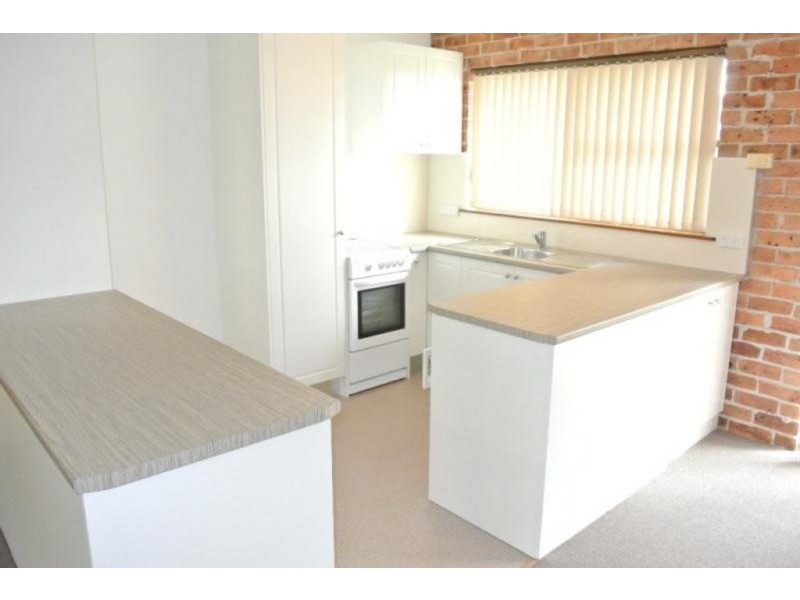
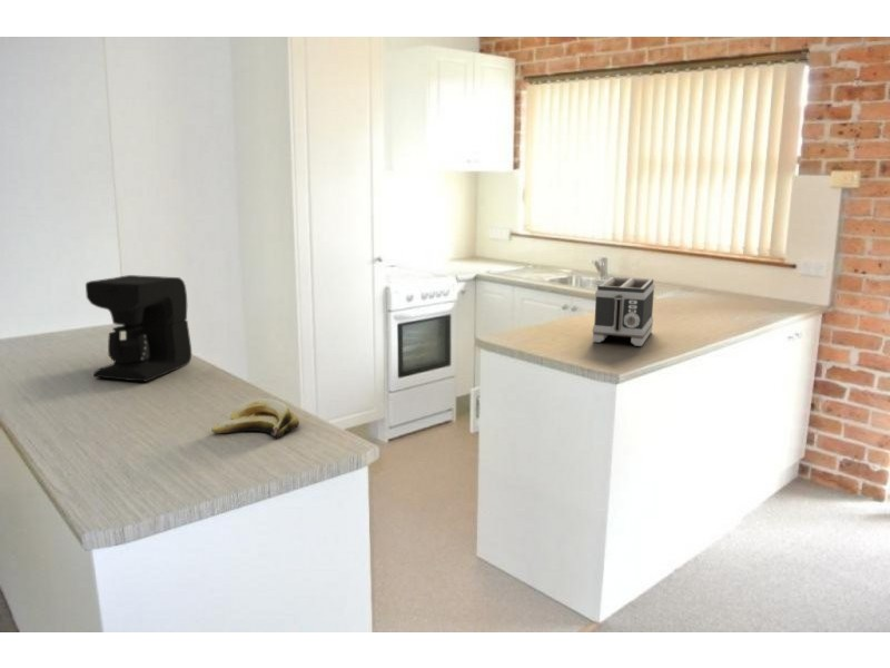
+ toaster (623, 311)
+ coffee maker (137, 325)
+ banana (257, 418)
